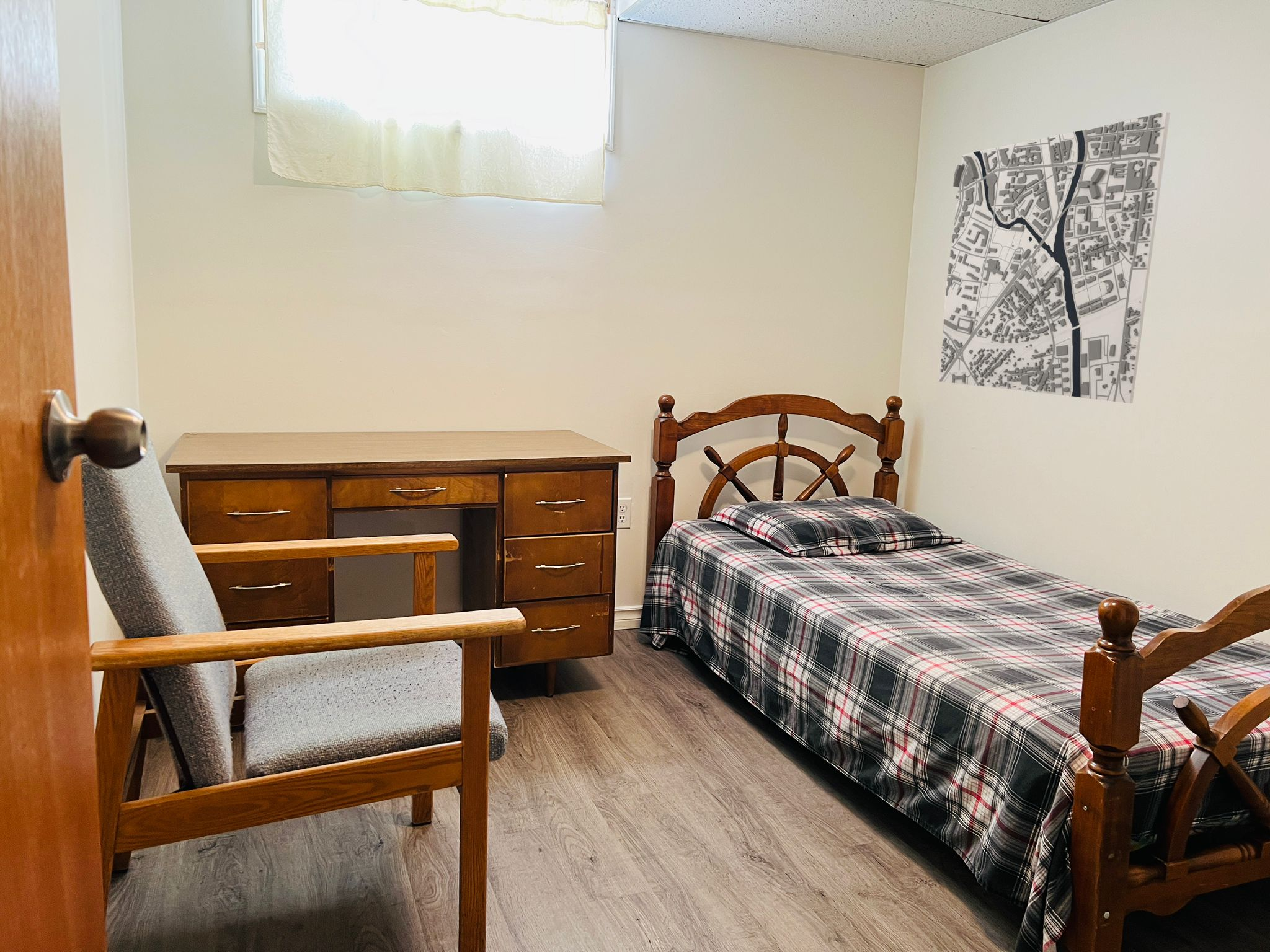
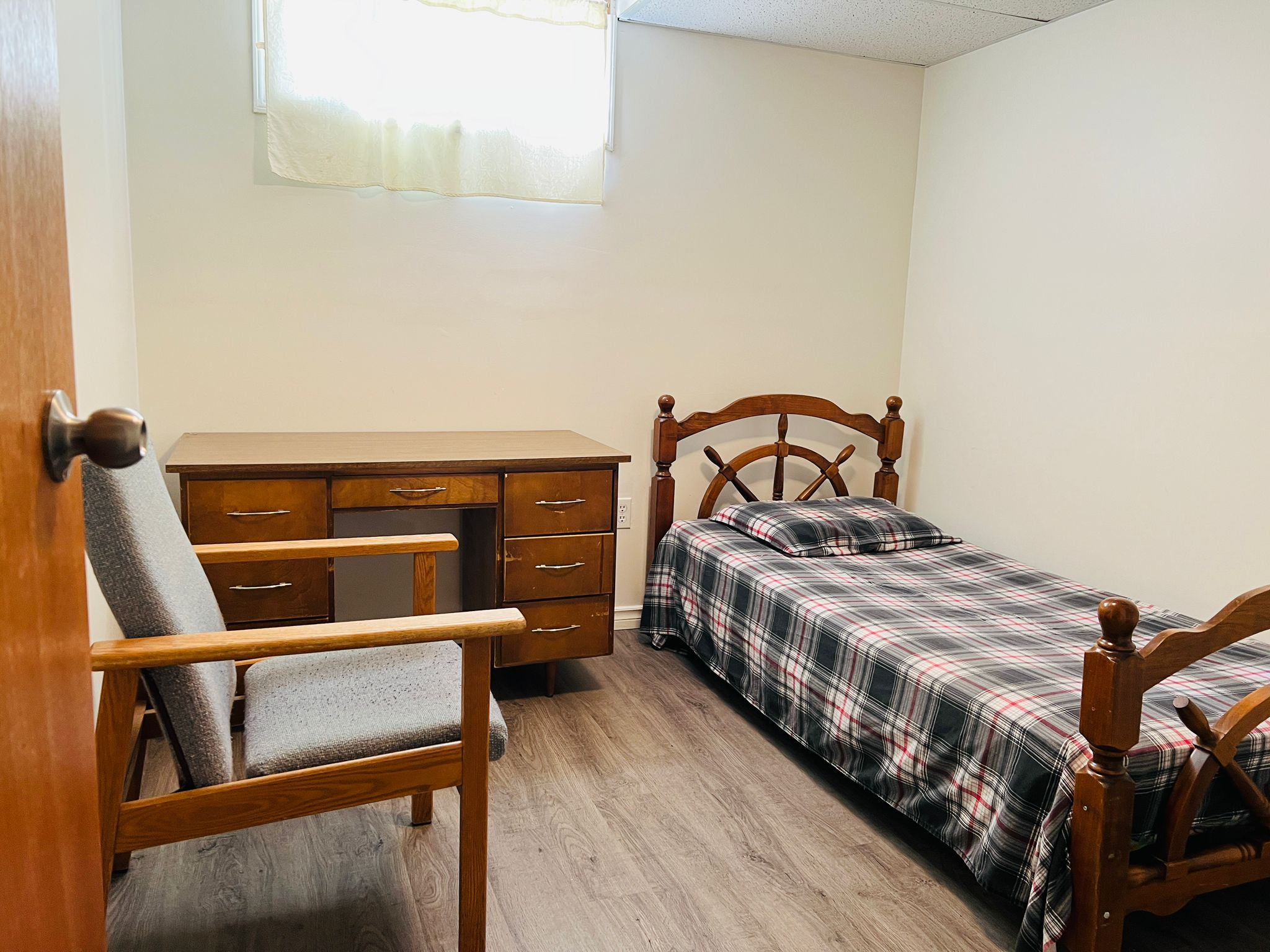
- map (1035, 267)
